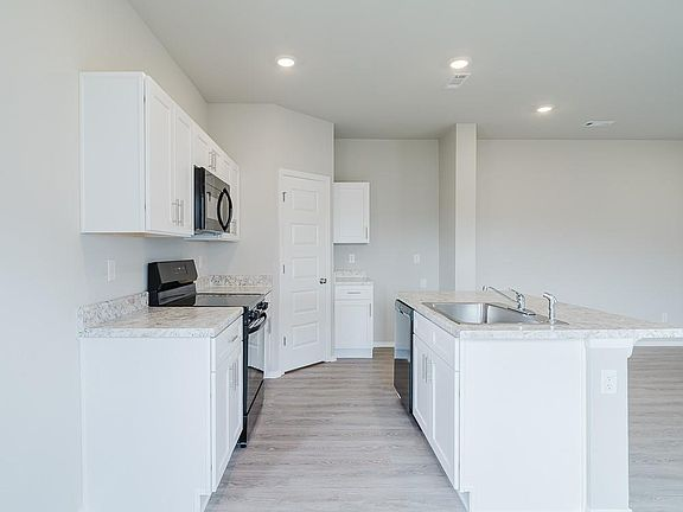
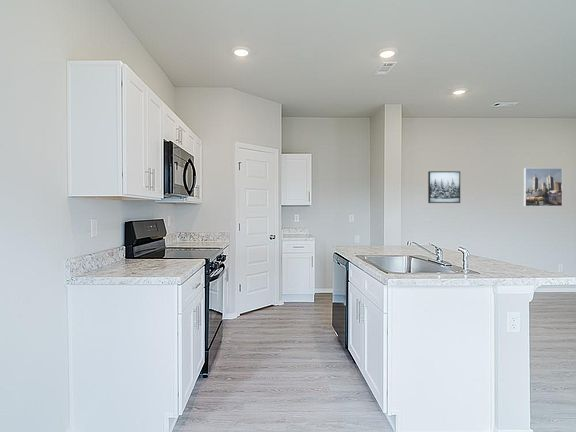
+ wall art (444, 187)
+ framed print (543, 187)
